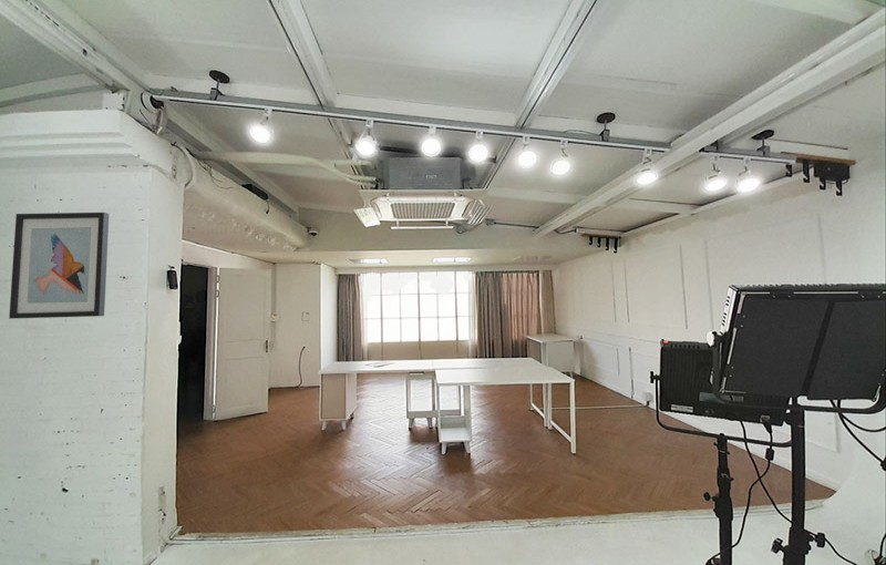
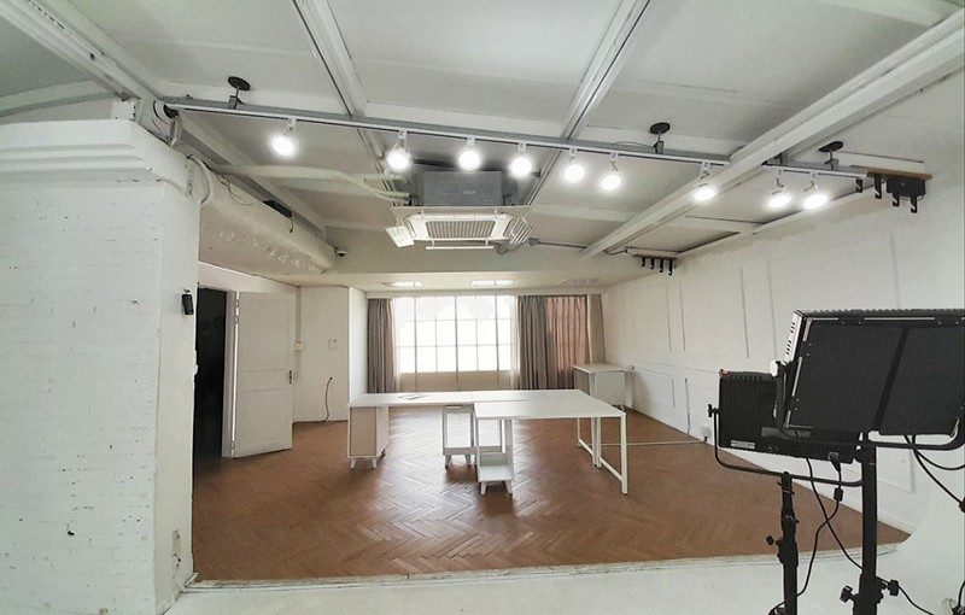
- wall art (60, 265)
